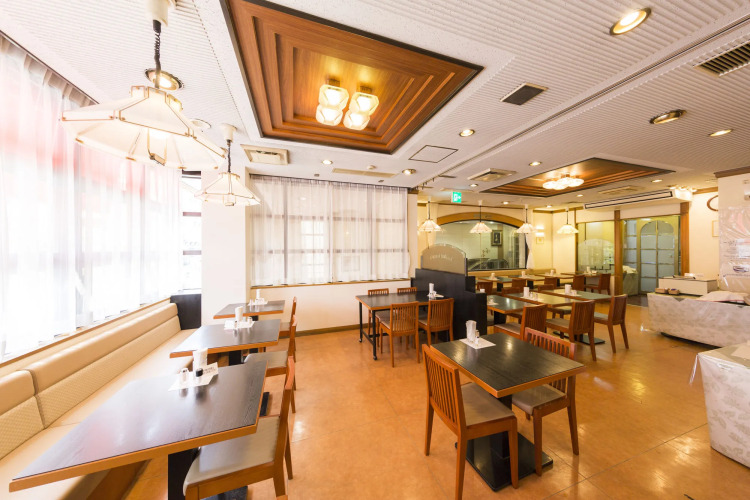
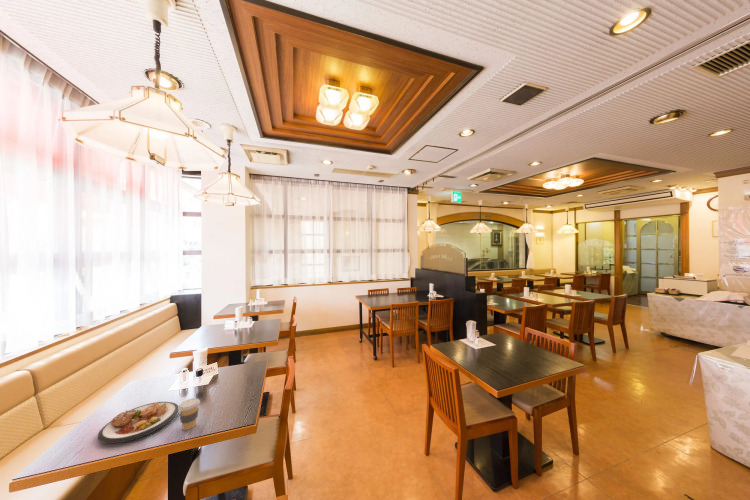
+ coffee cup (189, 414)
+ plate (141, 418)
